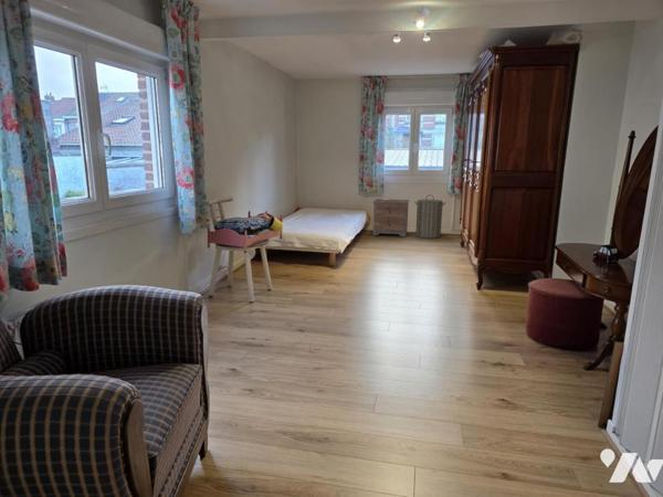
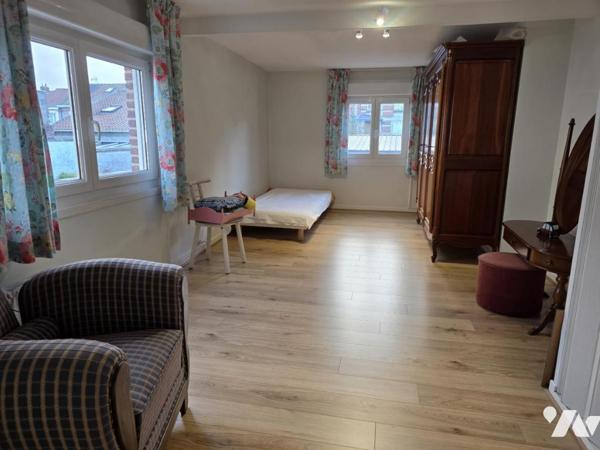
- nightstand (390, 218)
- laundry hamper (429, 215)
